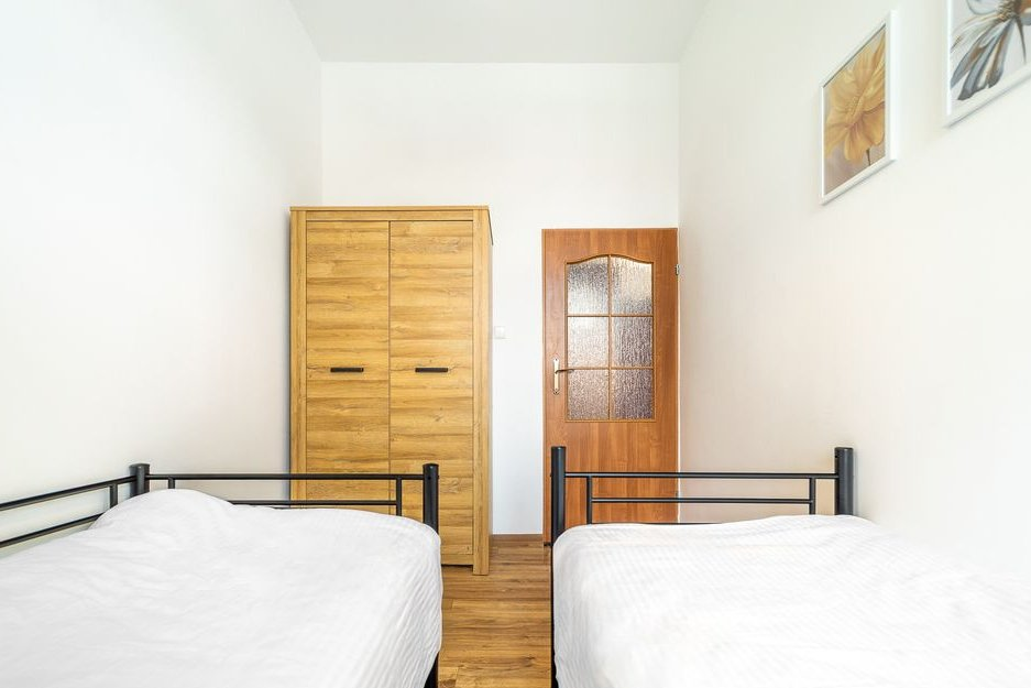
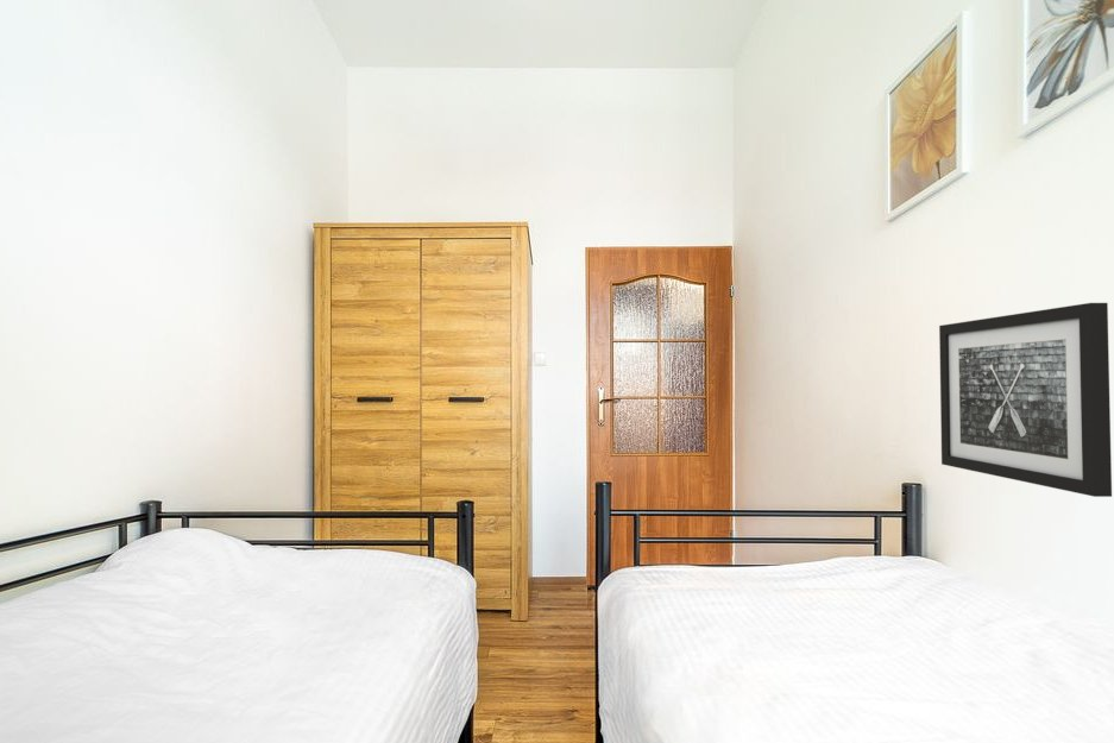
+ wall art (1011, 396)
